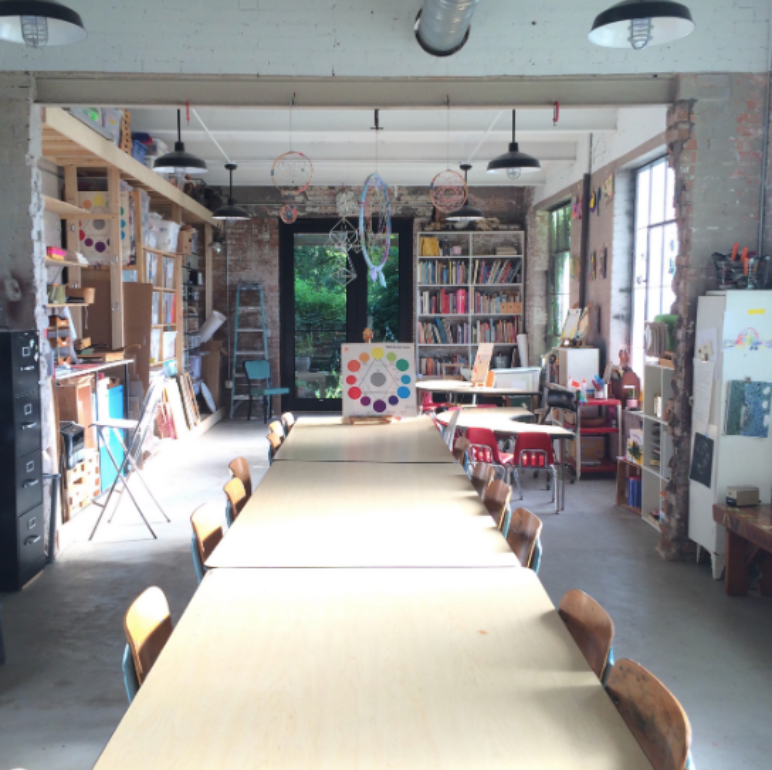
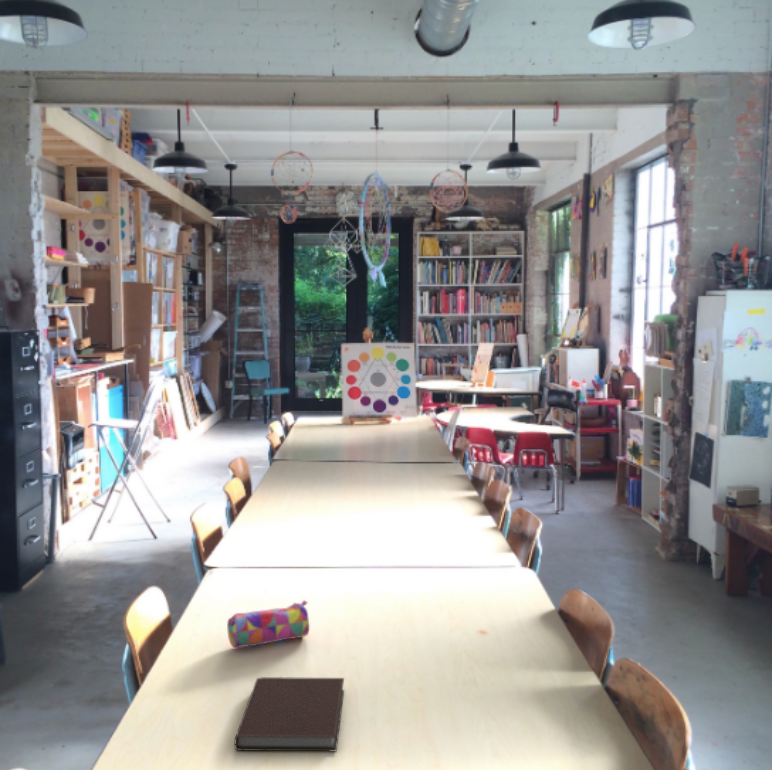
+ notebook (293, 711)
+ pencil case (269, 624)
